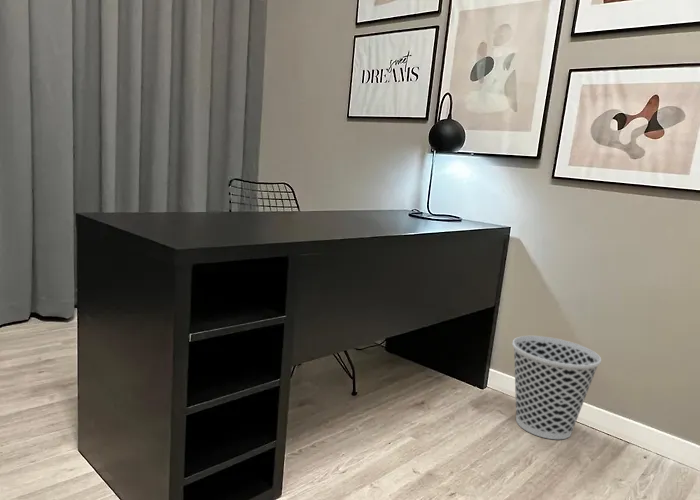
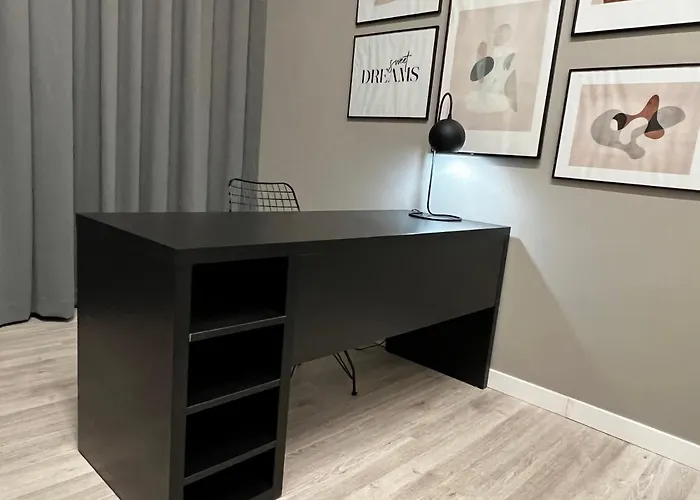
- wastebasket (549, 387)
